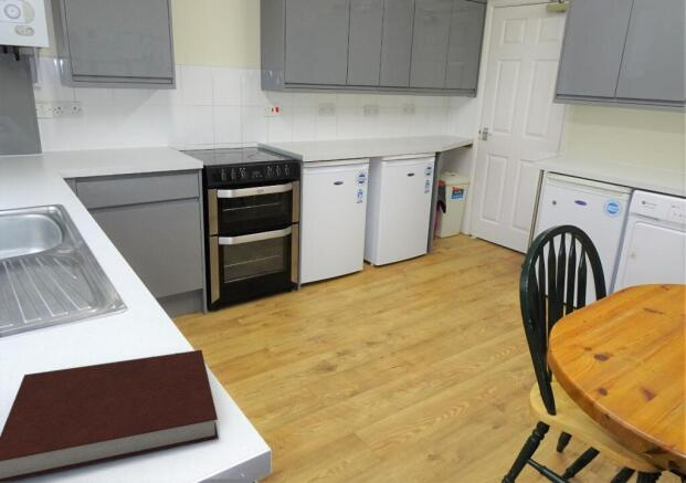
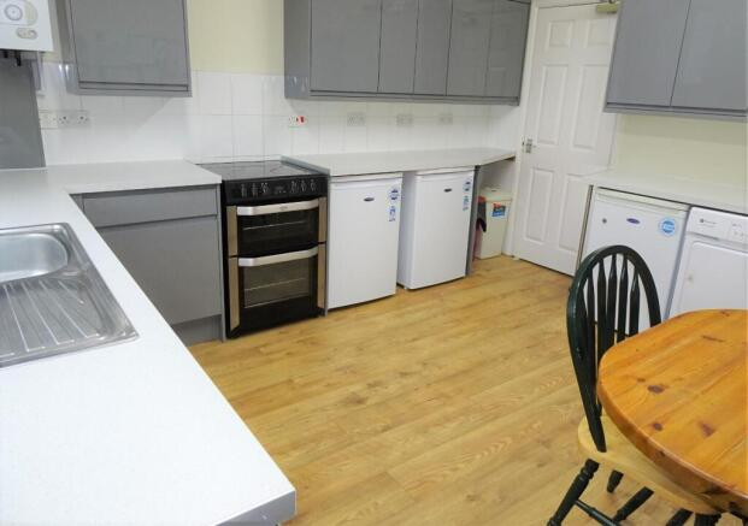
- notebook (116, 405)
